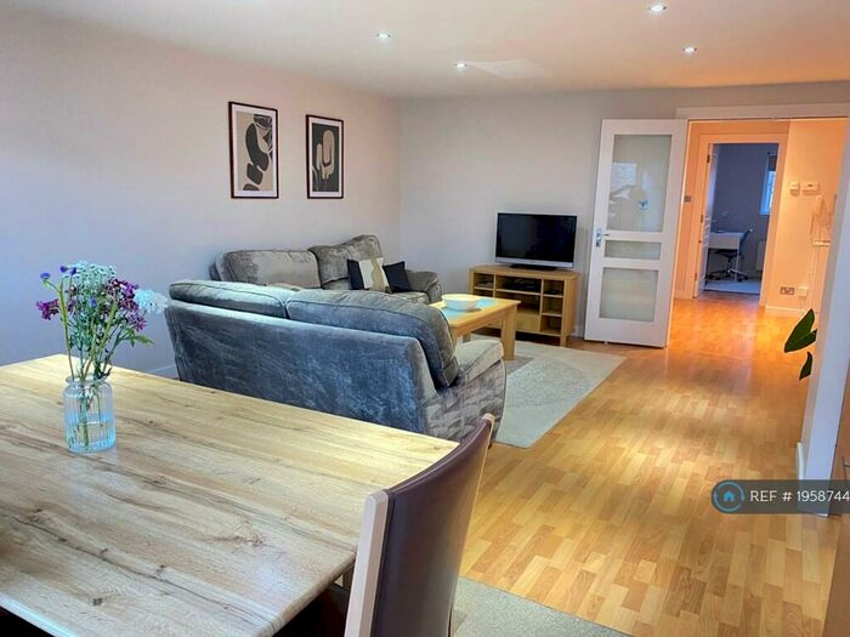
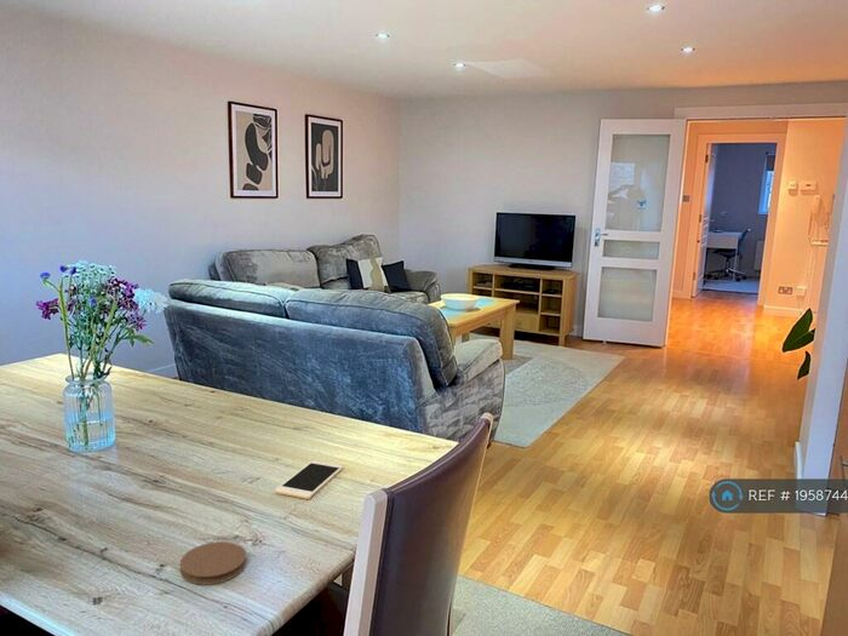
+ coaster (213, 562)
+ cell phone (310, 479)
